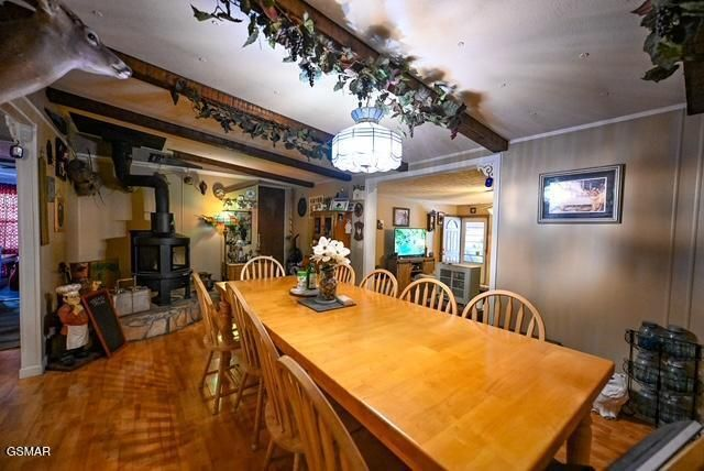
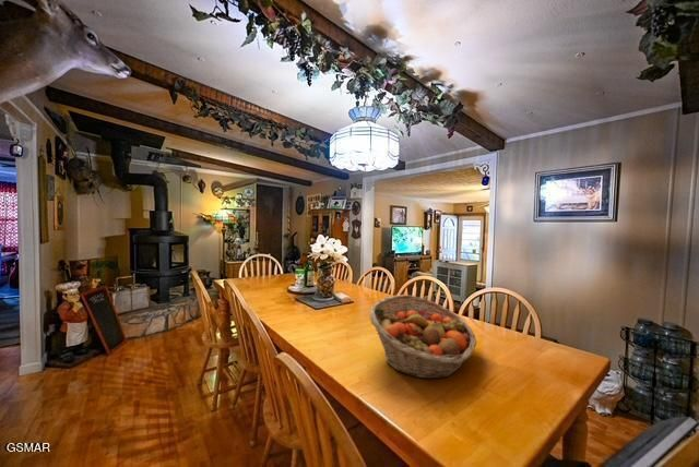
+ fruit basket (422, 331)
